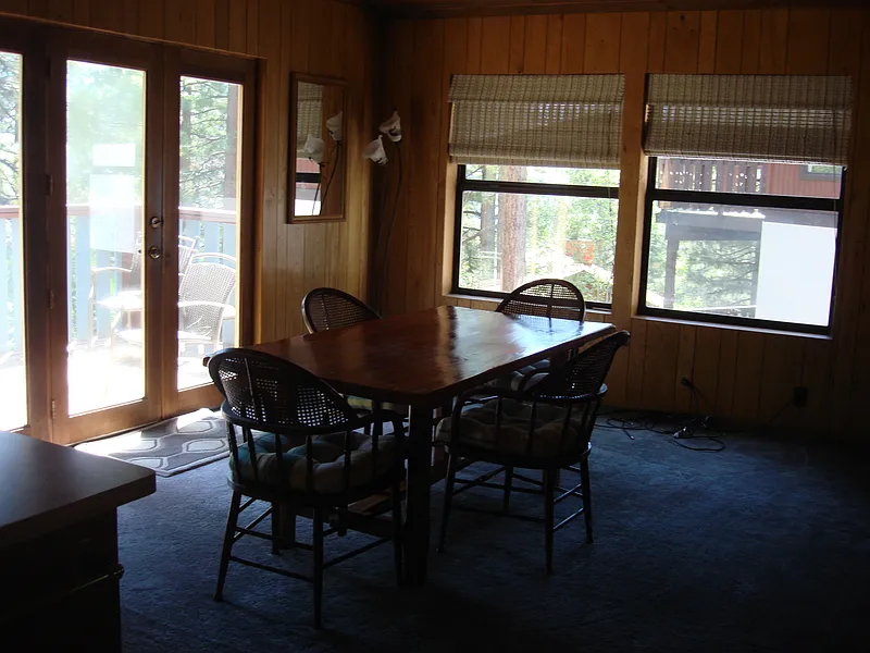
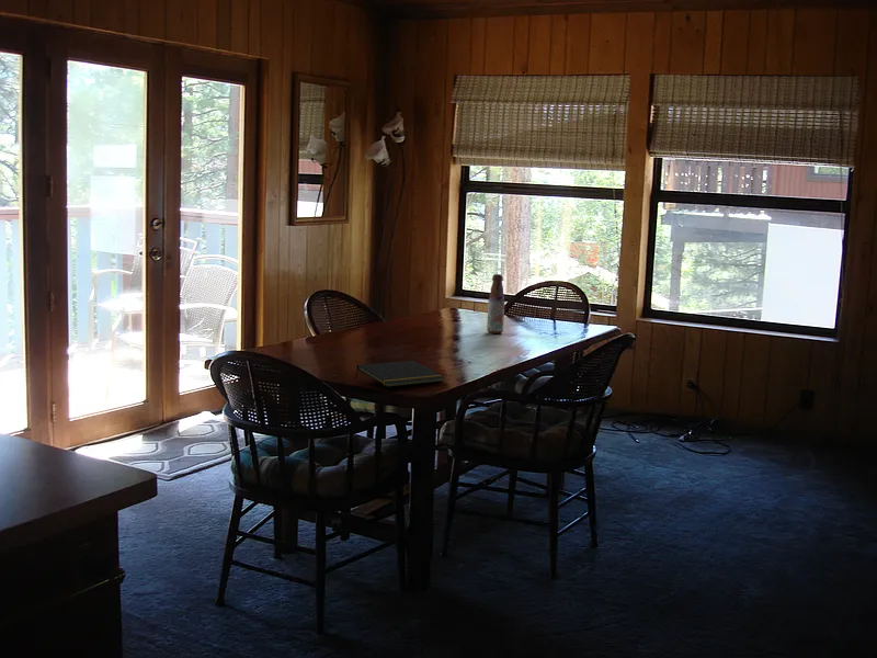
+ notepad (400, 373)
+ bottle (496, 303)
